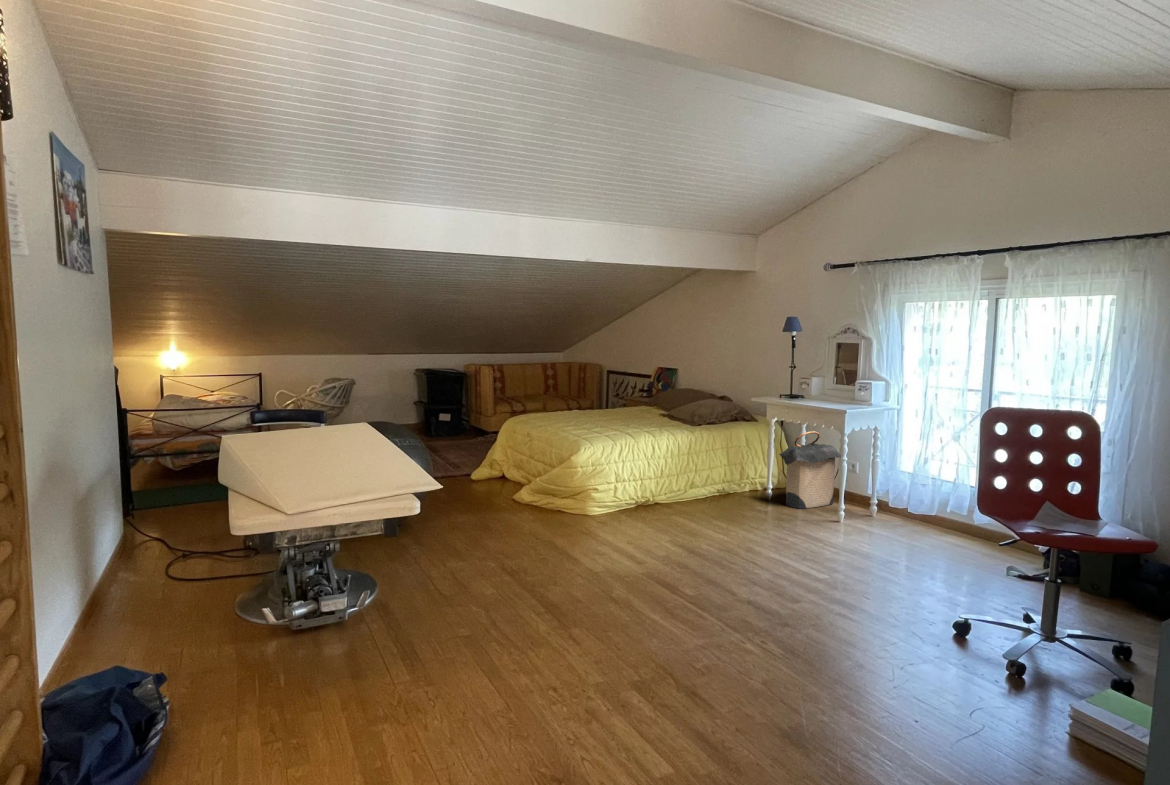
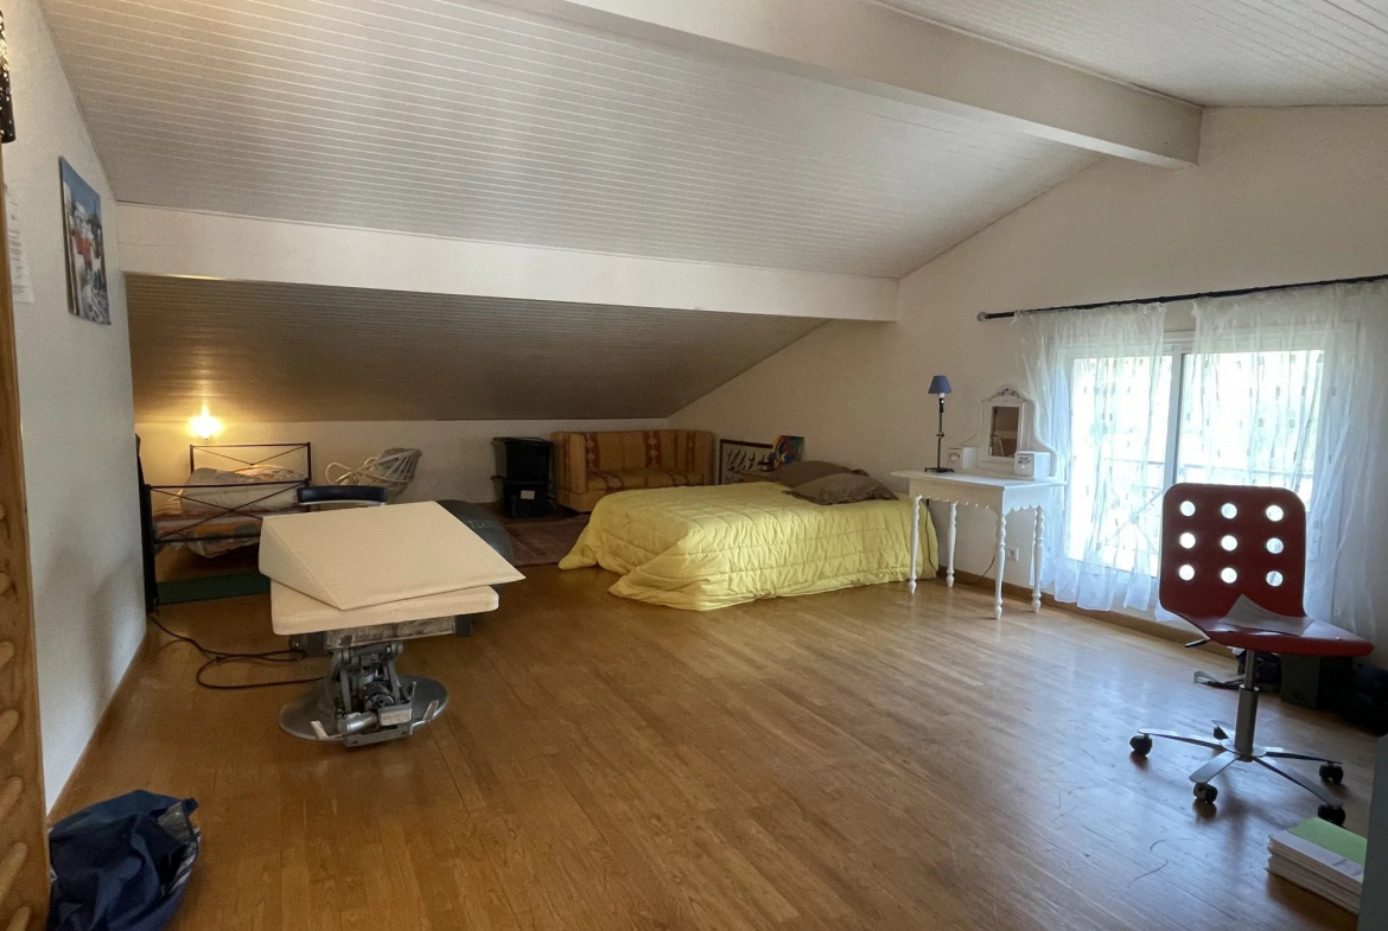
- laundry hamper (810, 466)
